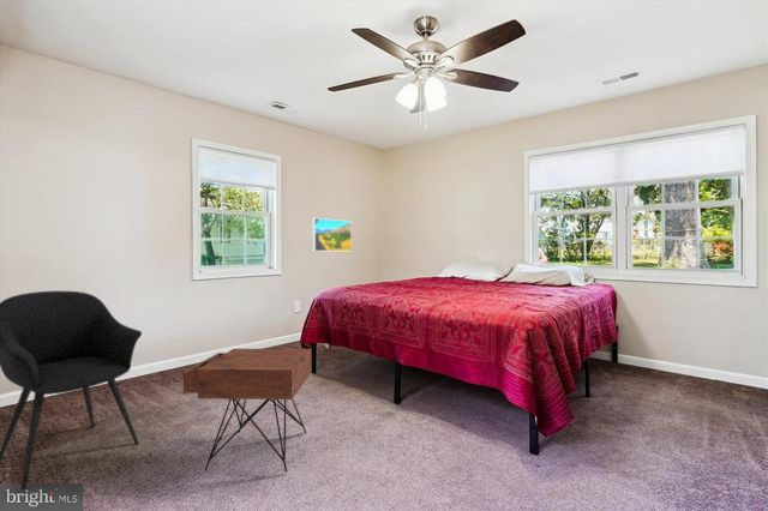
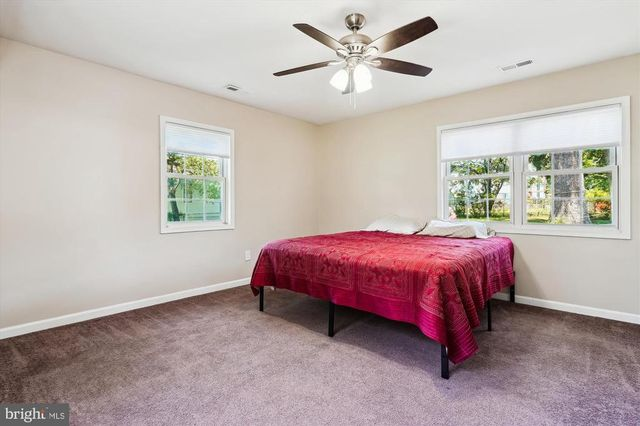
- armchair (72, 372)
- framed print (332, 235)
- nightstand (252, 398)
